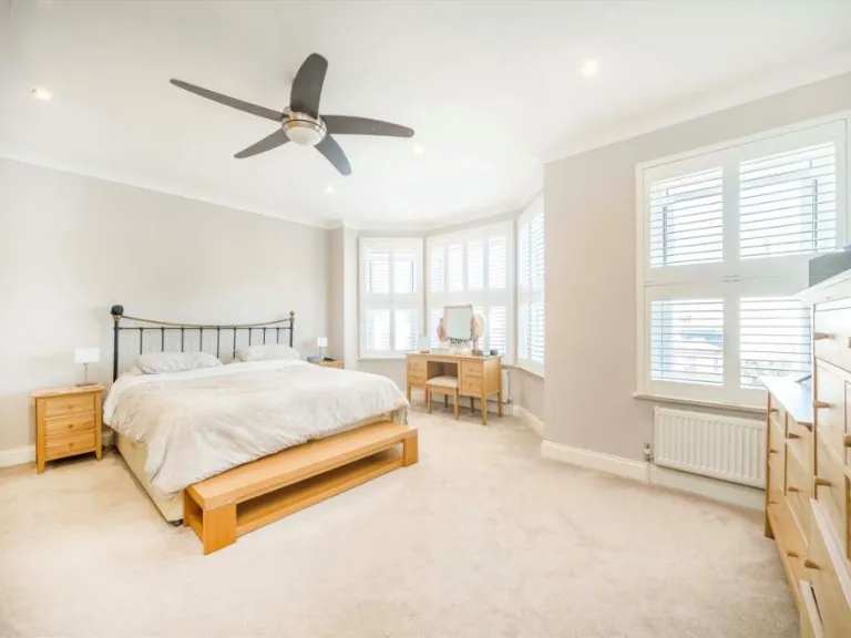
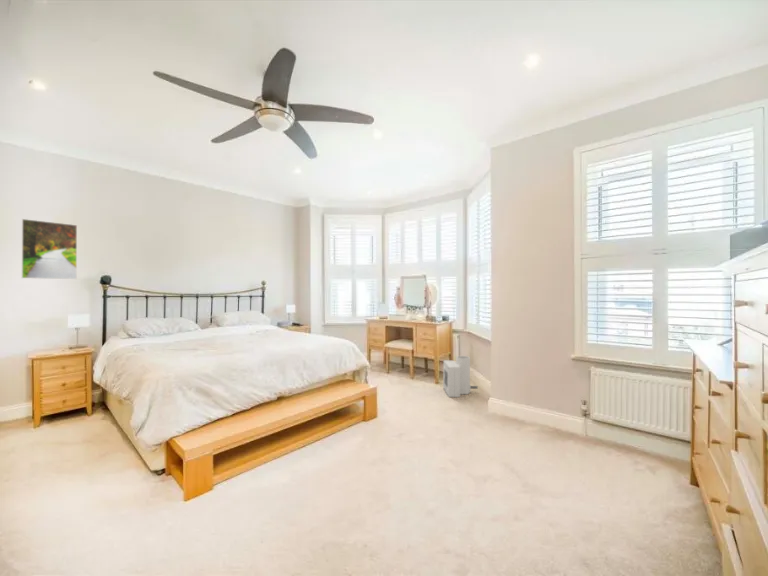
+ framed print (50, 250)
+ air purifier (461, 374)
